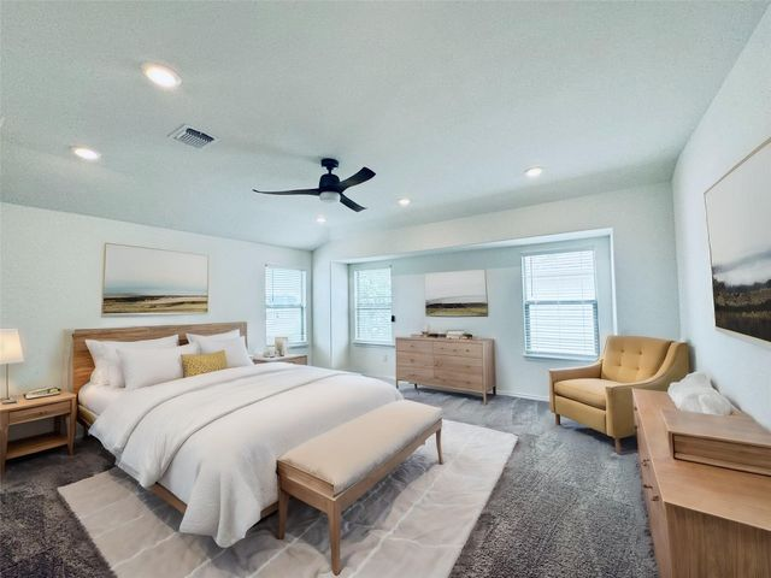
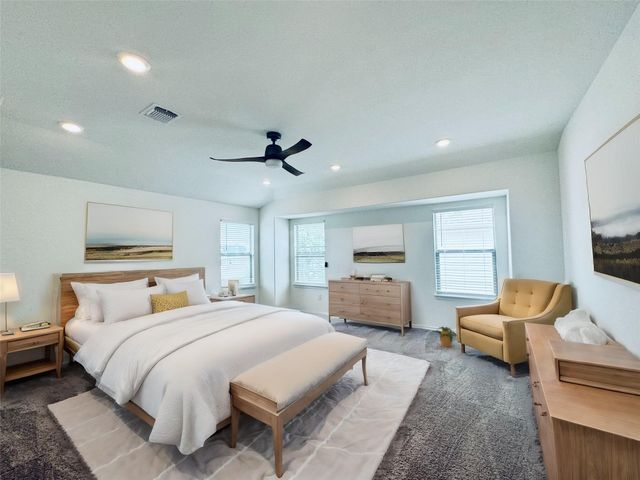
+ potted plant (444, 335)
